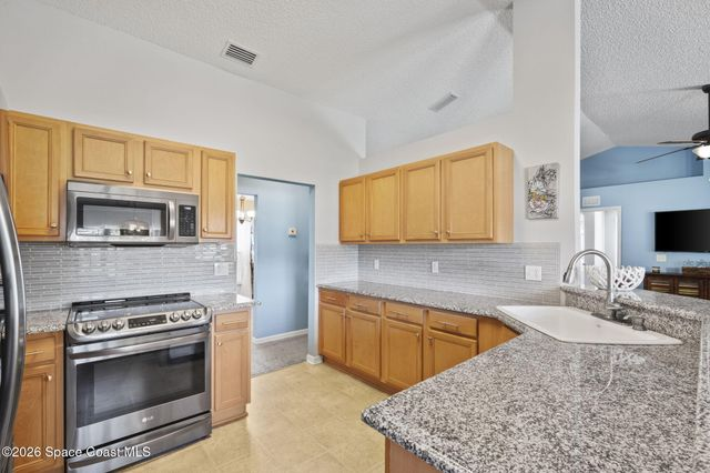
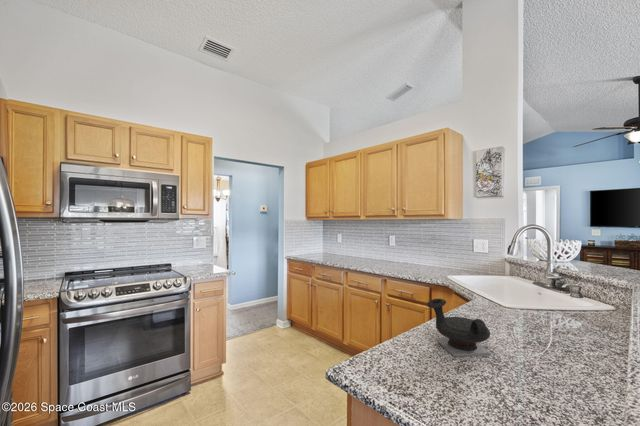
+ teapot (460, 325)
